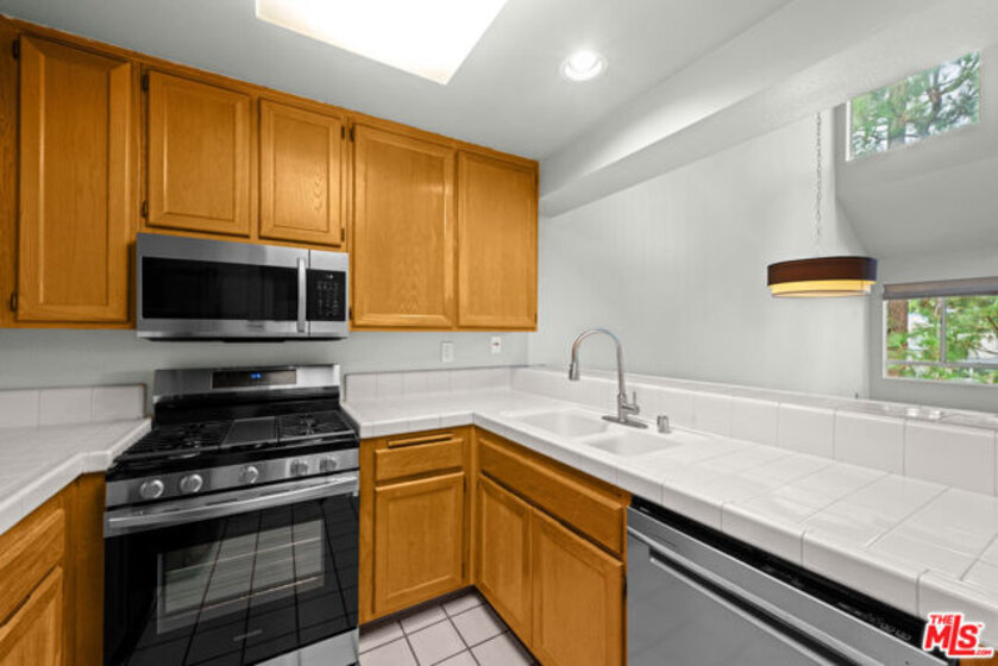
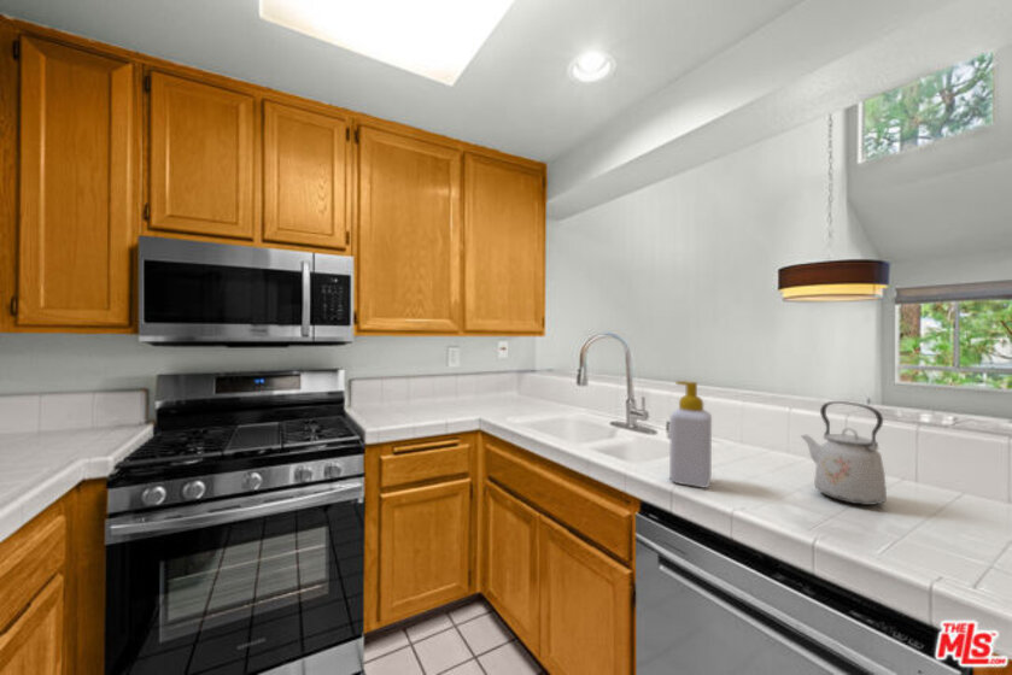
+ soap bottle (690, 432)
+ kettle (837, 447)
